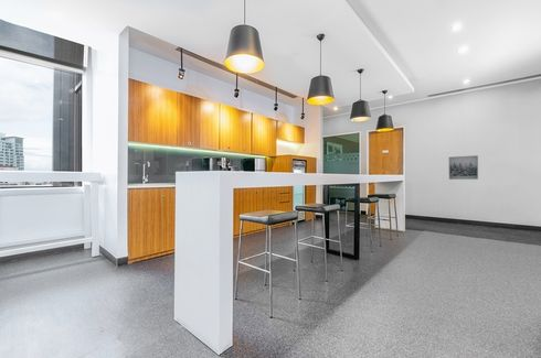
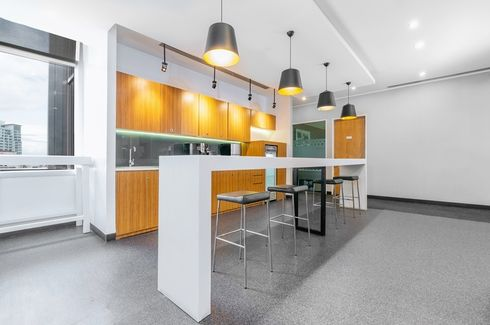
- wall art (463, 167)
